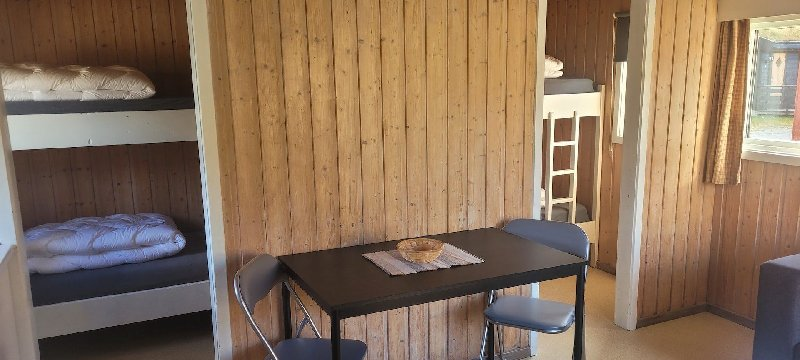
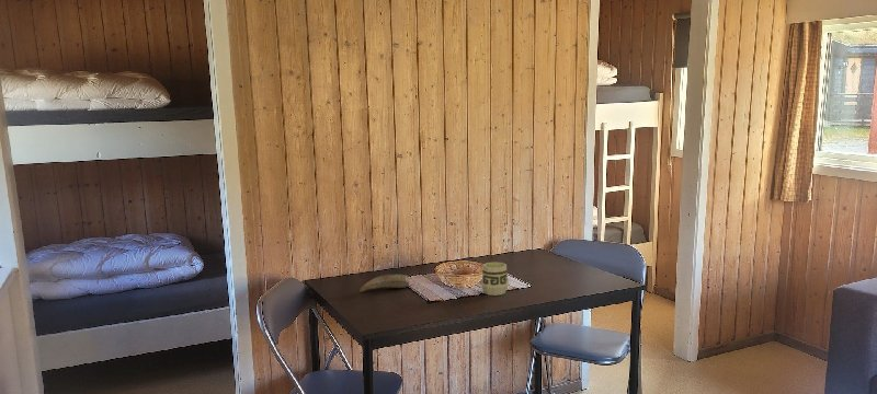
+ cup (494, 278)
+ animal claw (386, 282)
